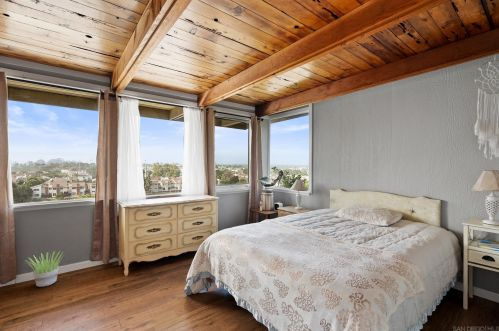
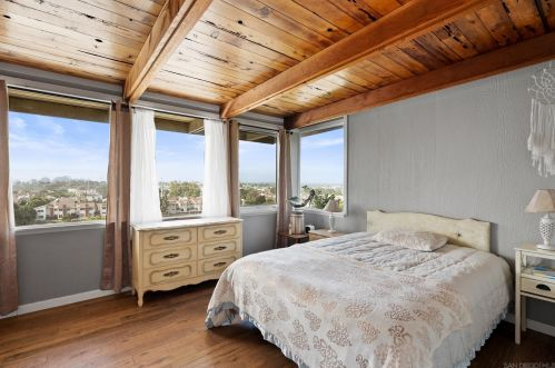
- potted plant (46, 269)
